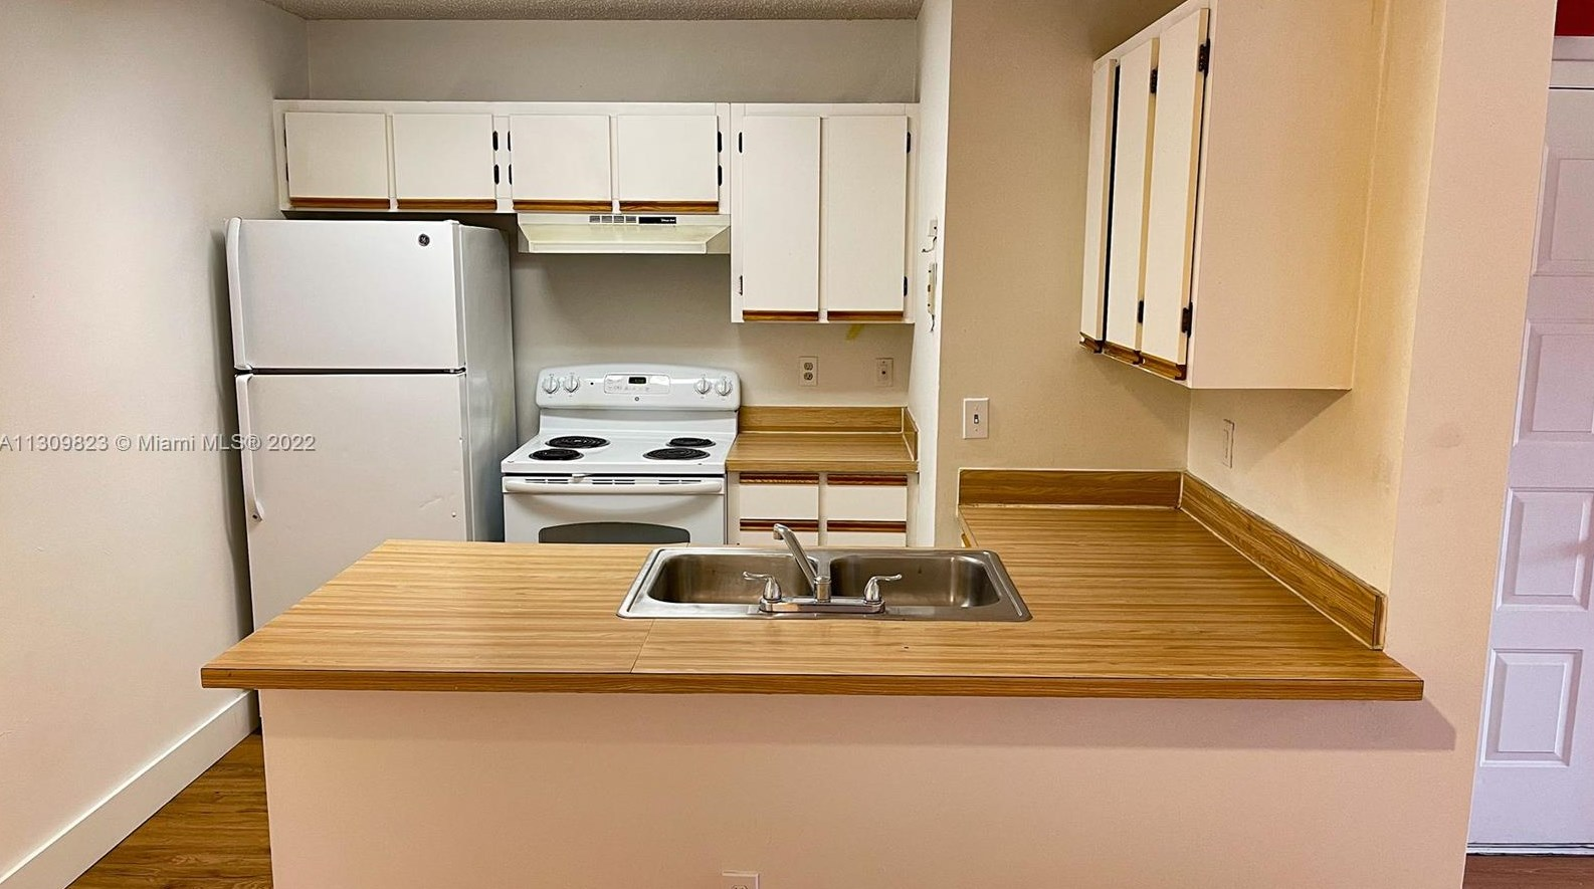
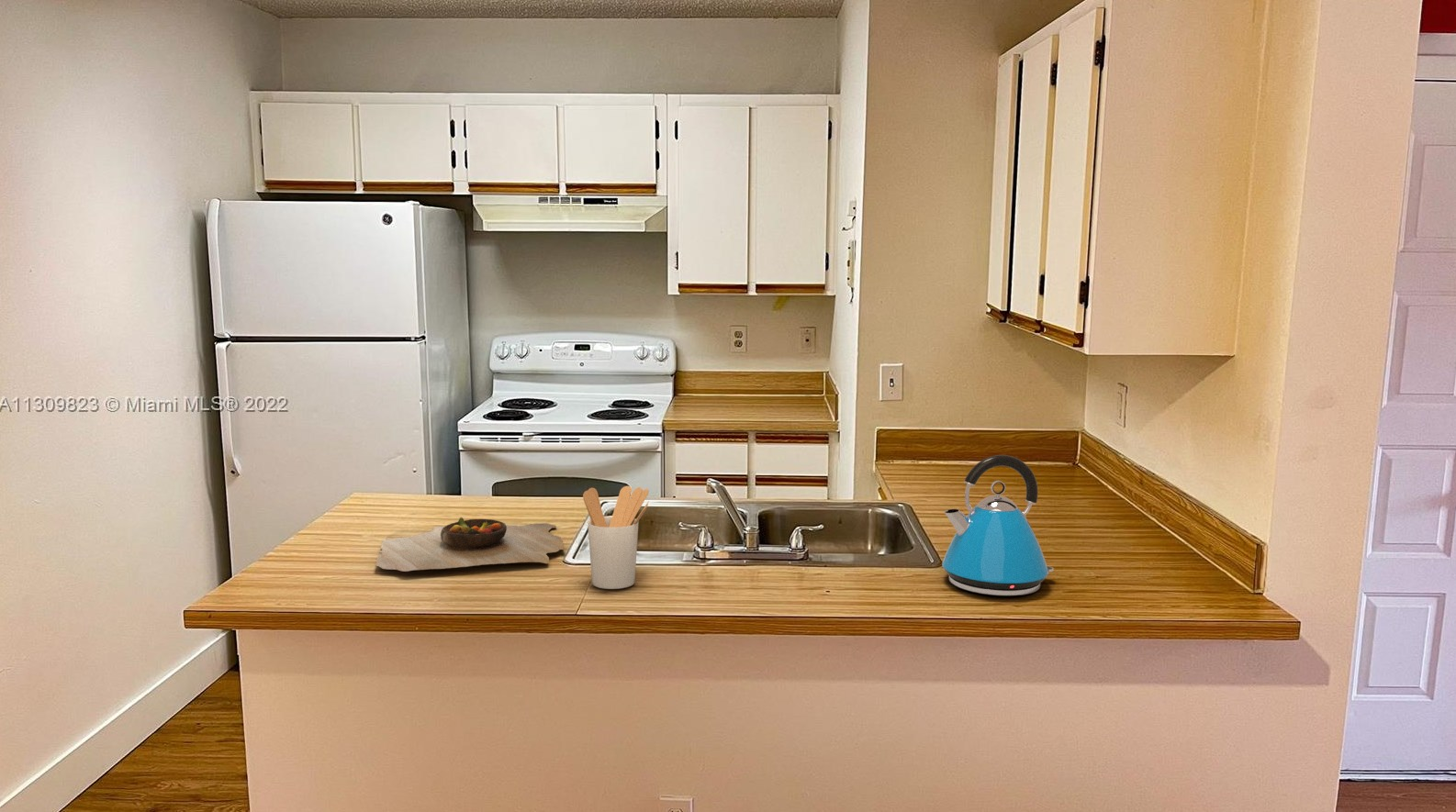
+ cutting board (466, 534)
+ kettle (1000, 518)
+ utensil holder (620, 534)
